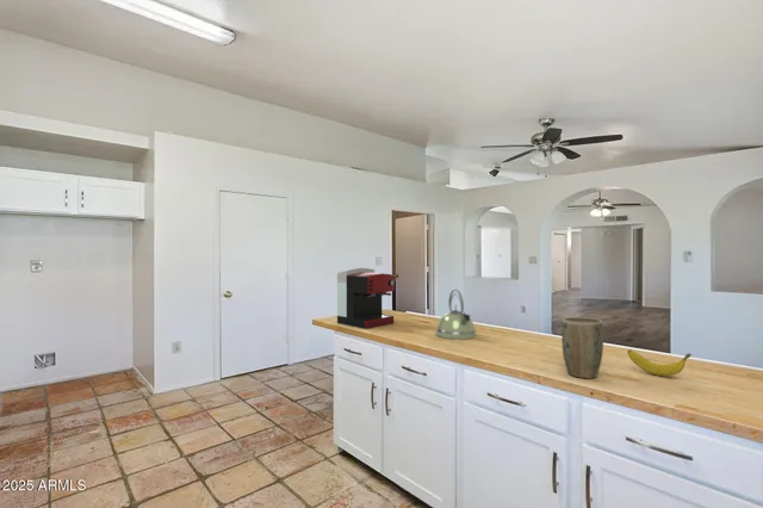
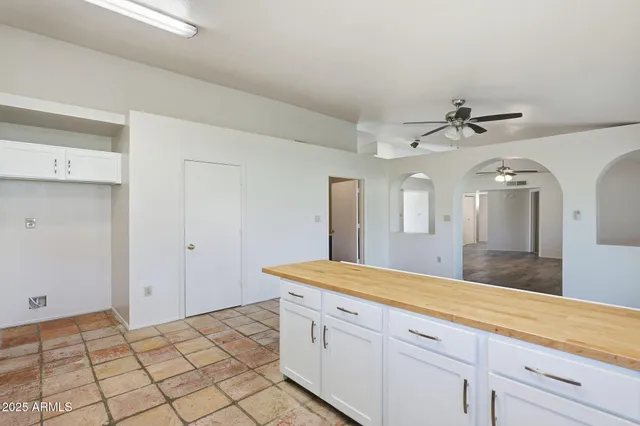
- coffee maker (370, 296)
- kettle (457, 312)
- banana (657, 364)
- plant pot (582, 347)
